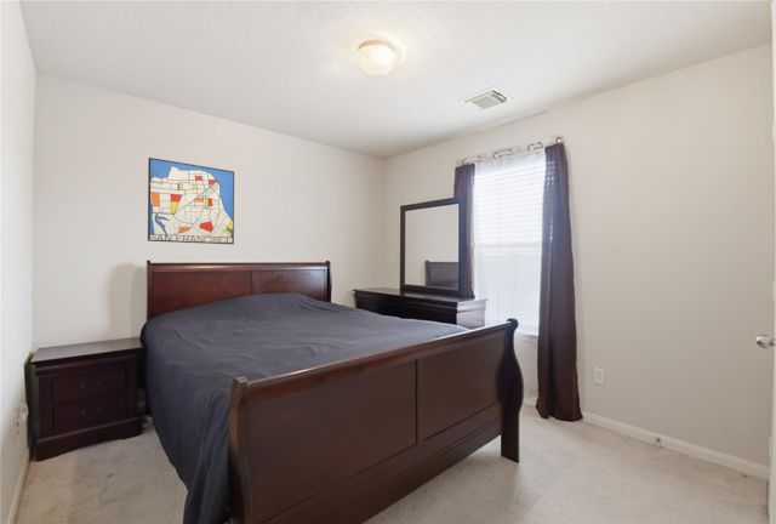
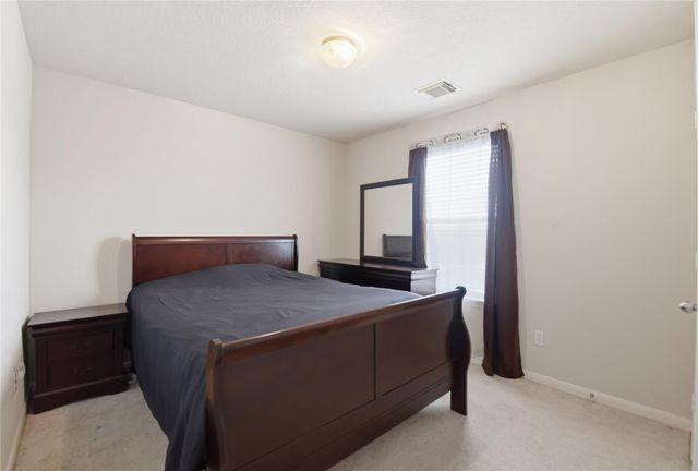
- wall art (194, 204)
